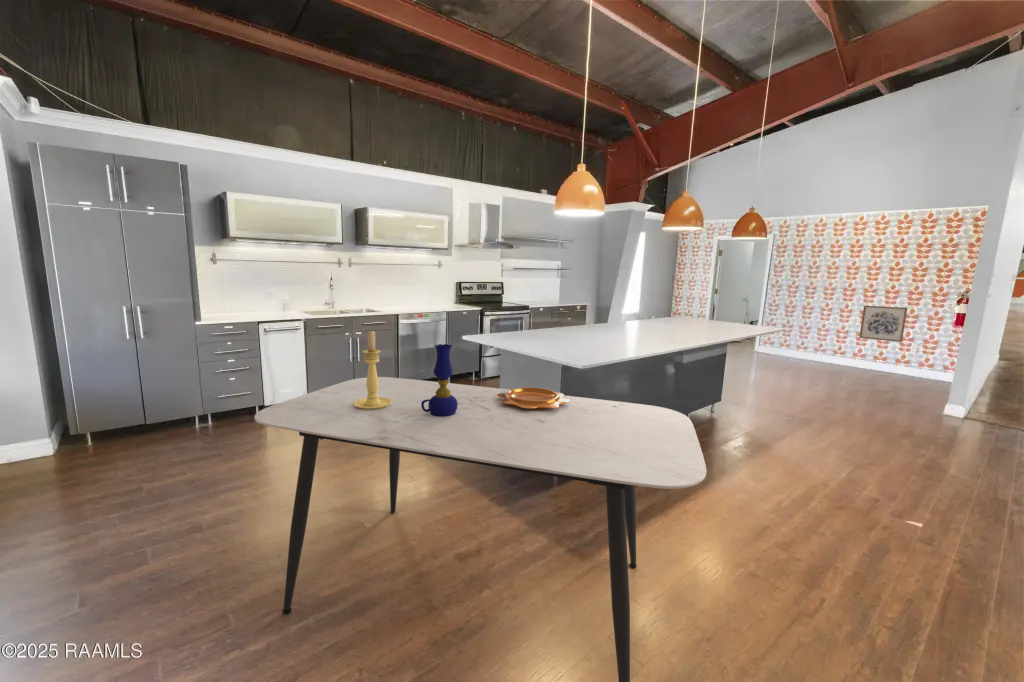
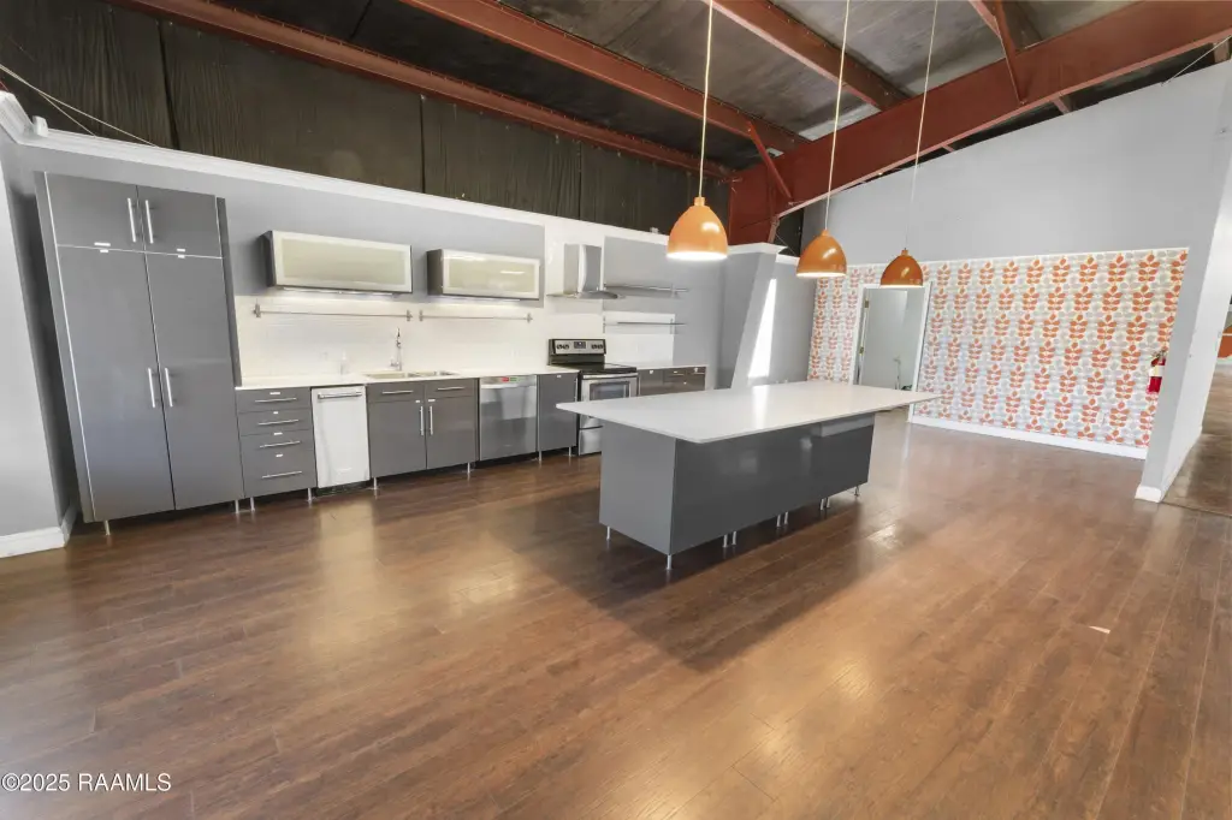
- decorative bowl (533, 397)
- oil lamp (439, 379)
- candle holder (372, 366)
- dining table (481, 464)
- wall art (882, 323)
